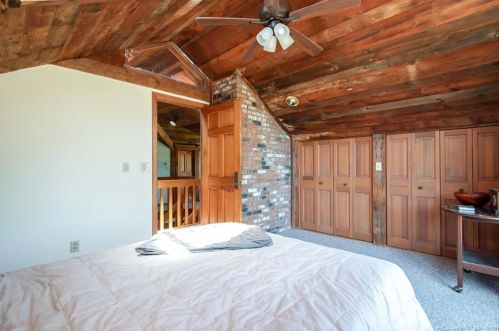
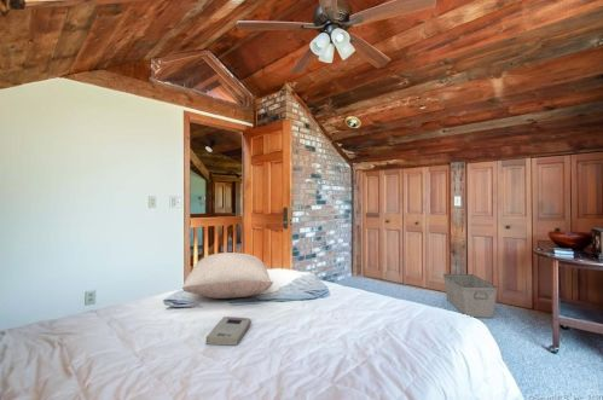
+ book (230, 329)
+ pillow (230, 273)
+ storage bin (468, 294)
